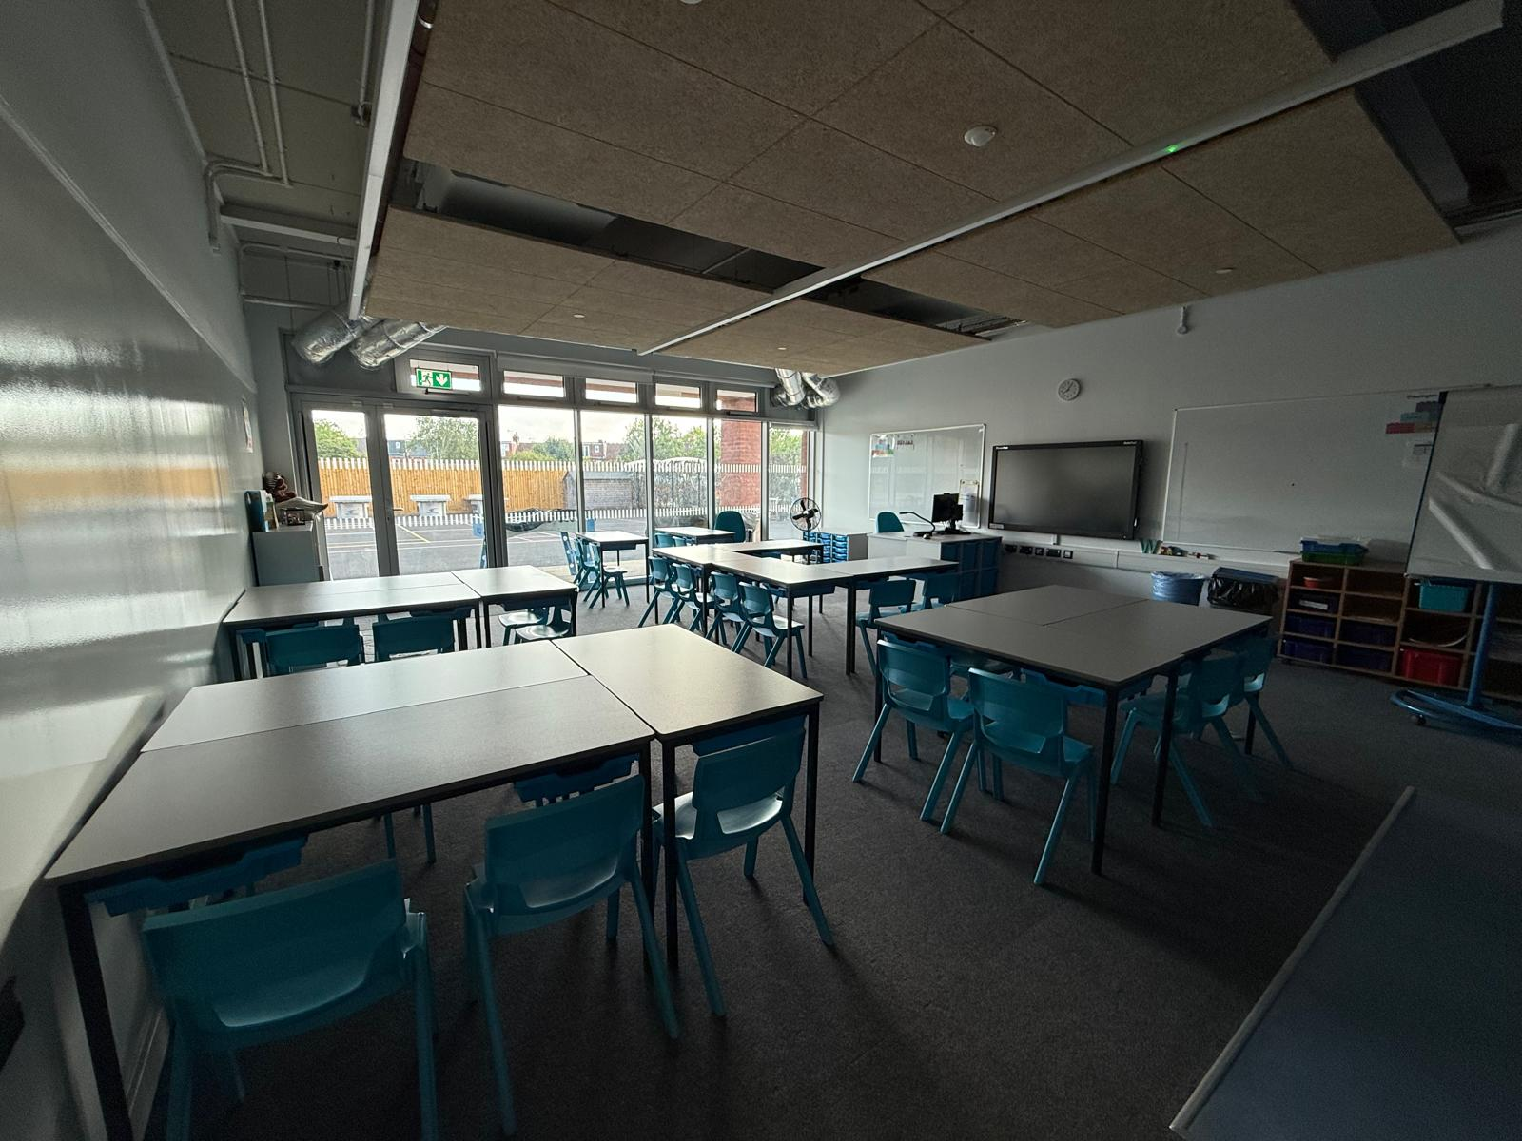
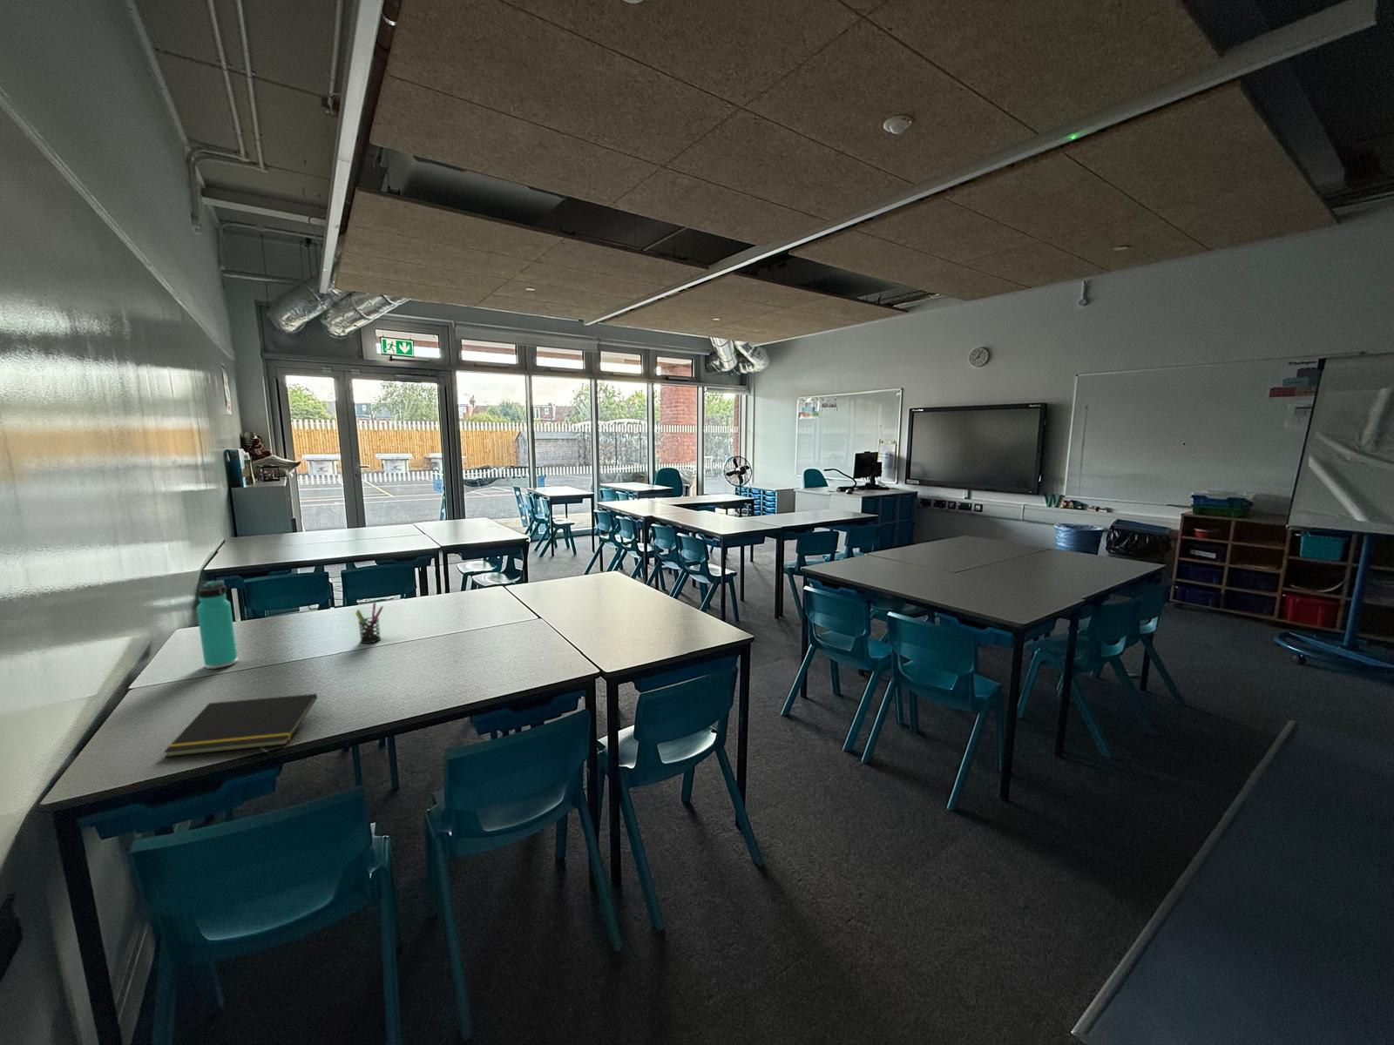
+ thermos bottle (215, 622)
+ notepad (247, 722)
+ pen holder (368, 621)
